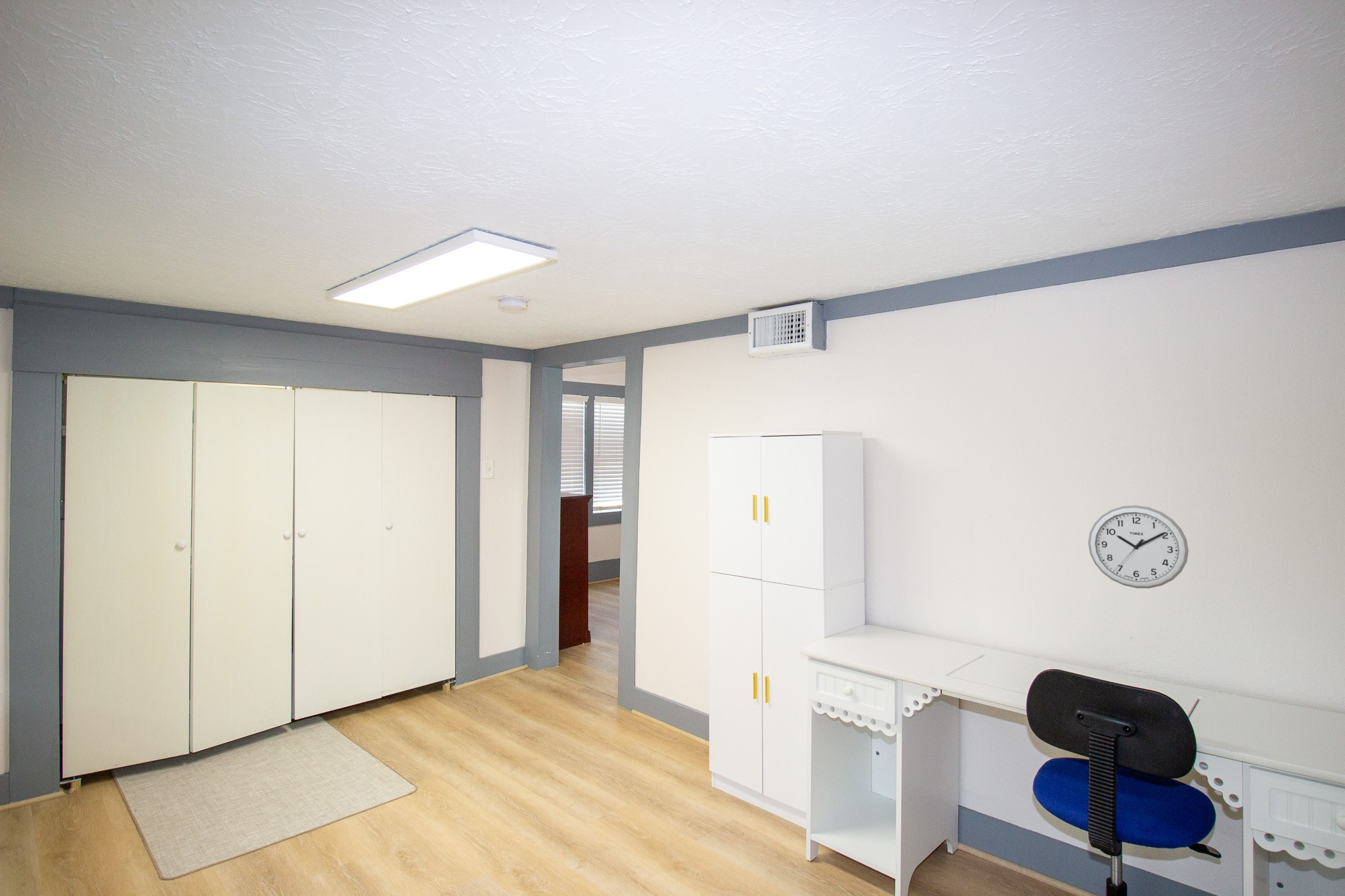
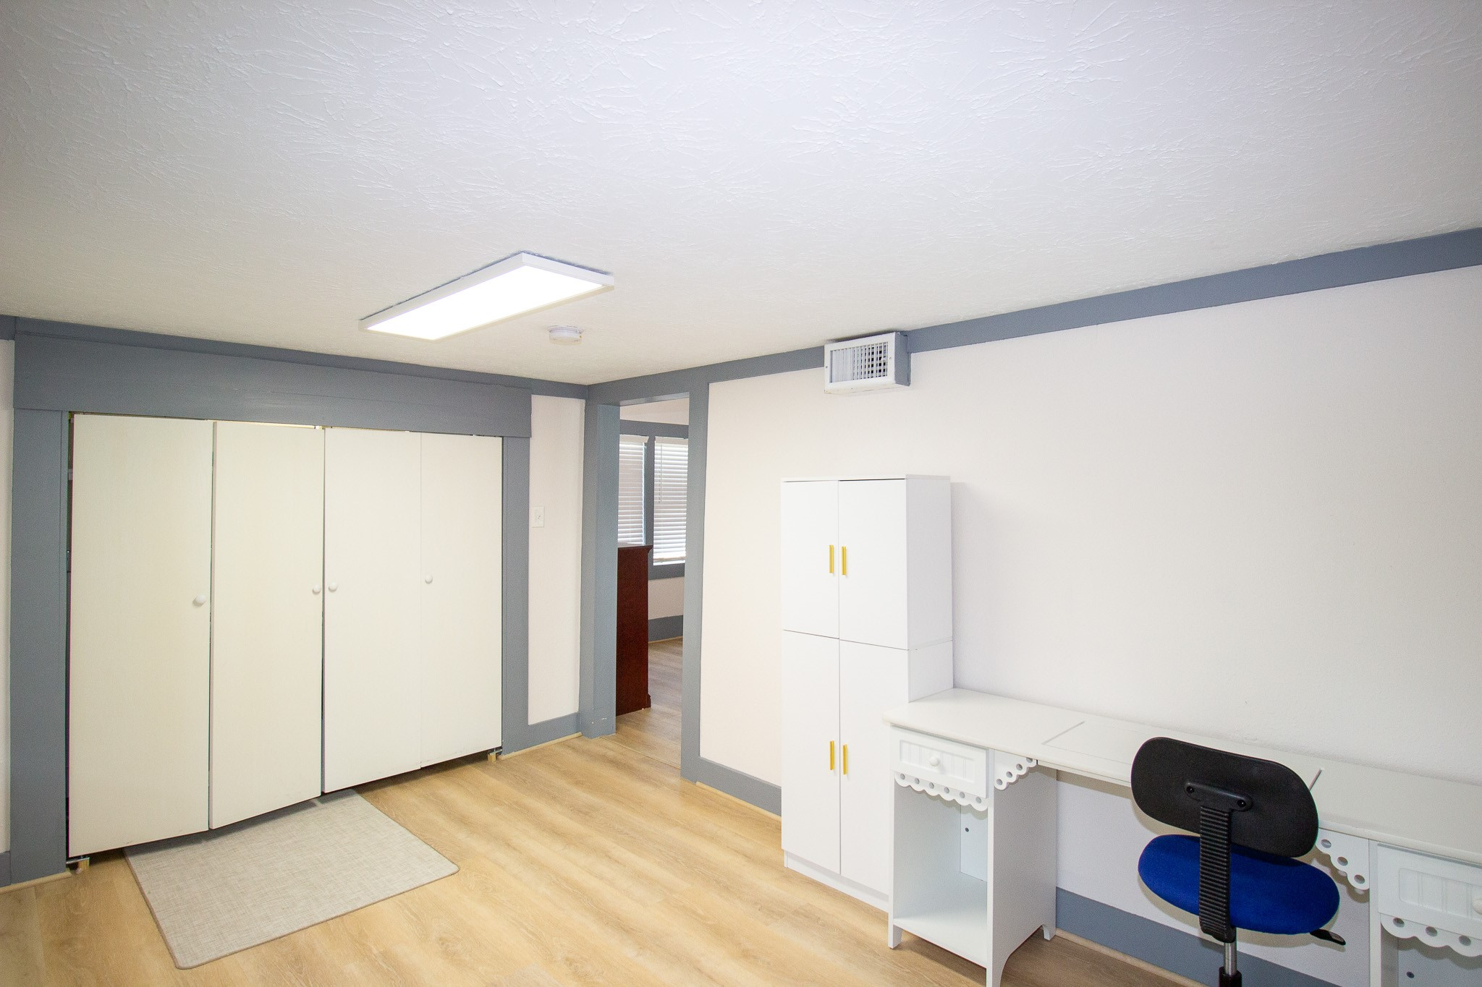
- wall clock (1136, 547)
